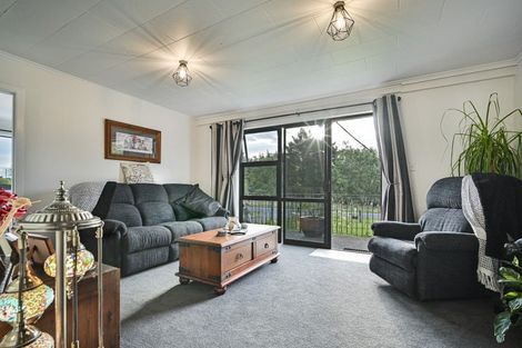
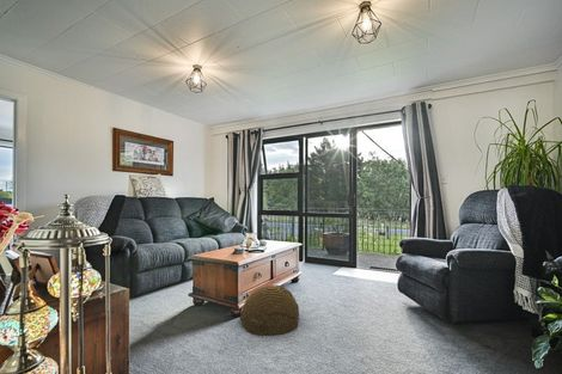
+ woven basket (270, 304)
